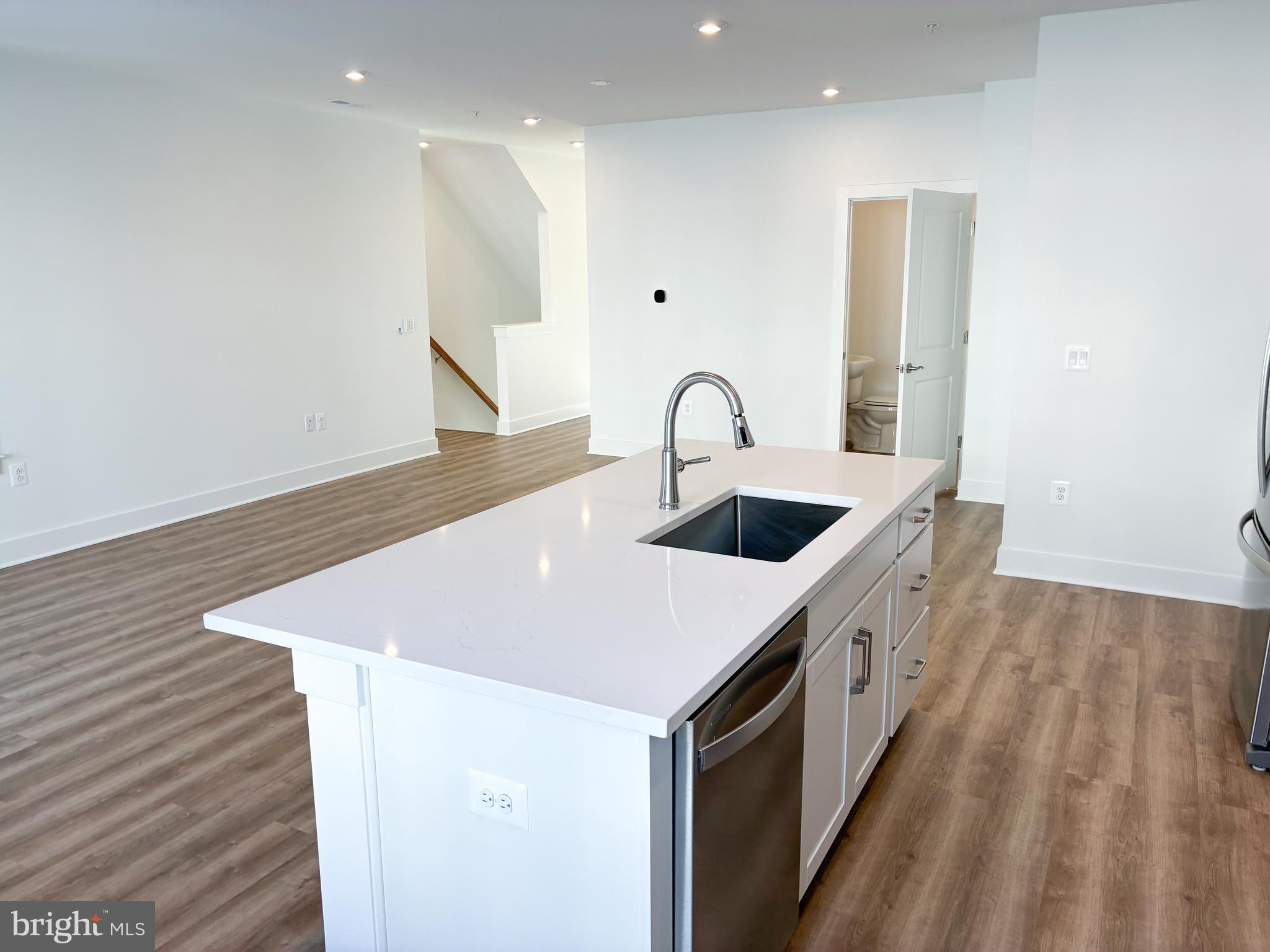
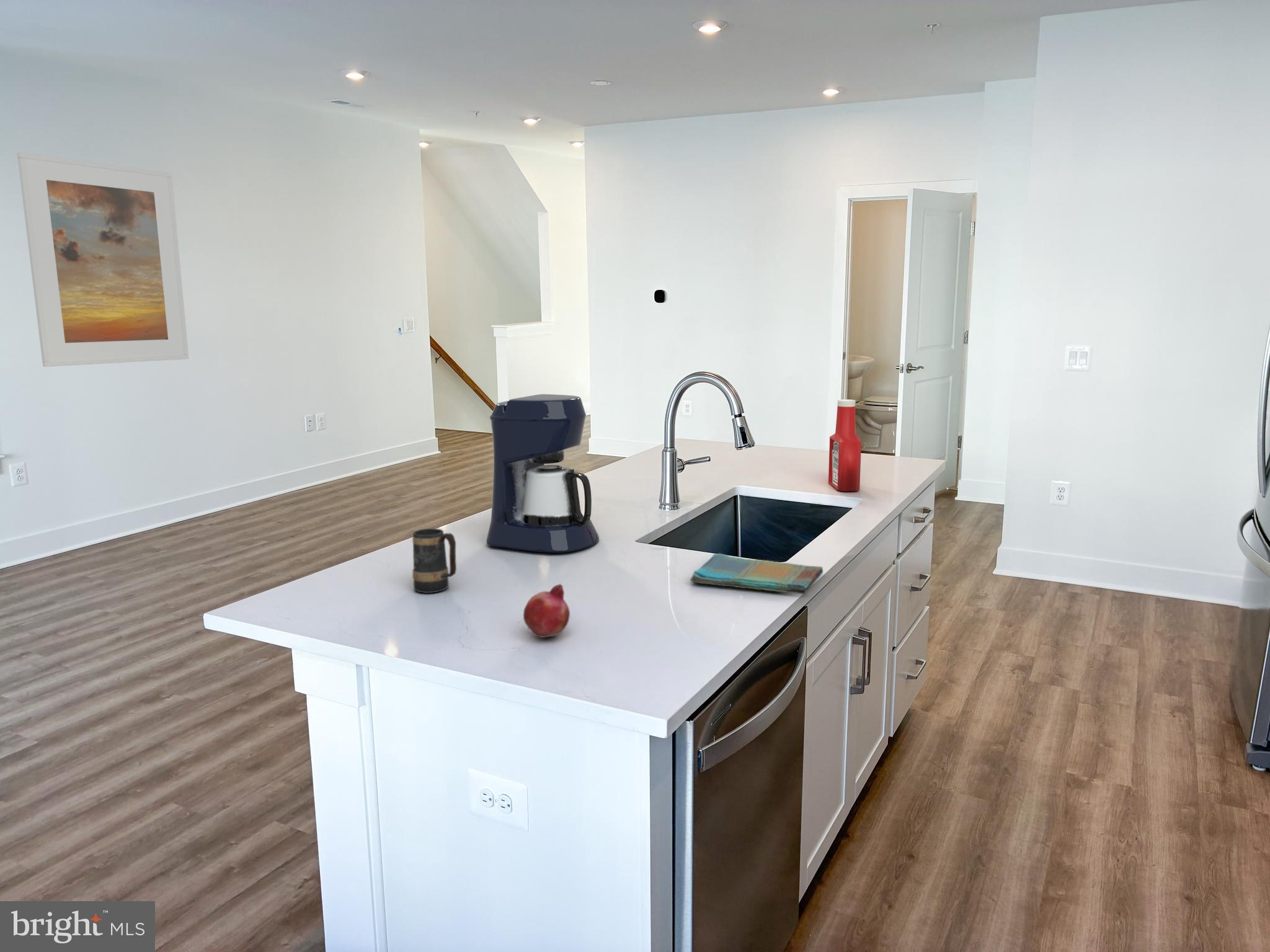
+ mug (435, 560)
+ dish towel (757, 572)
+ soap bottle (845, 443)
+ fruit (546, 610)
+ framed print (110, 265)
+ coffee maker (542, 469)
